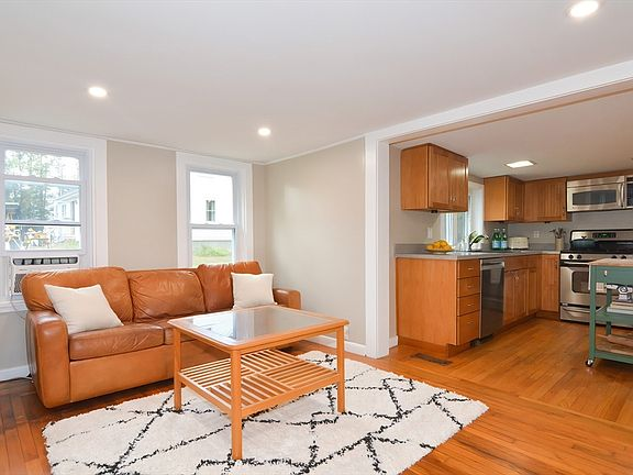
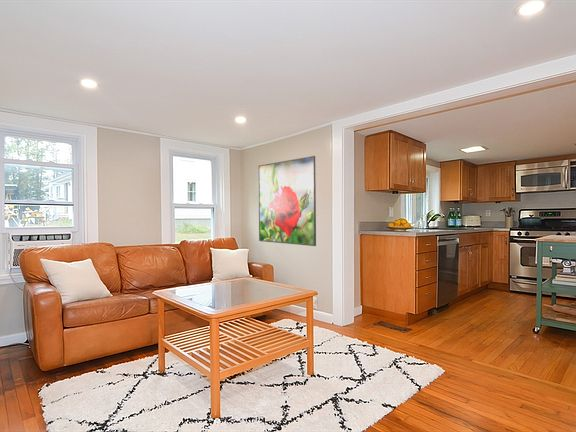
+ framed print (284, 202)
